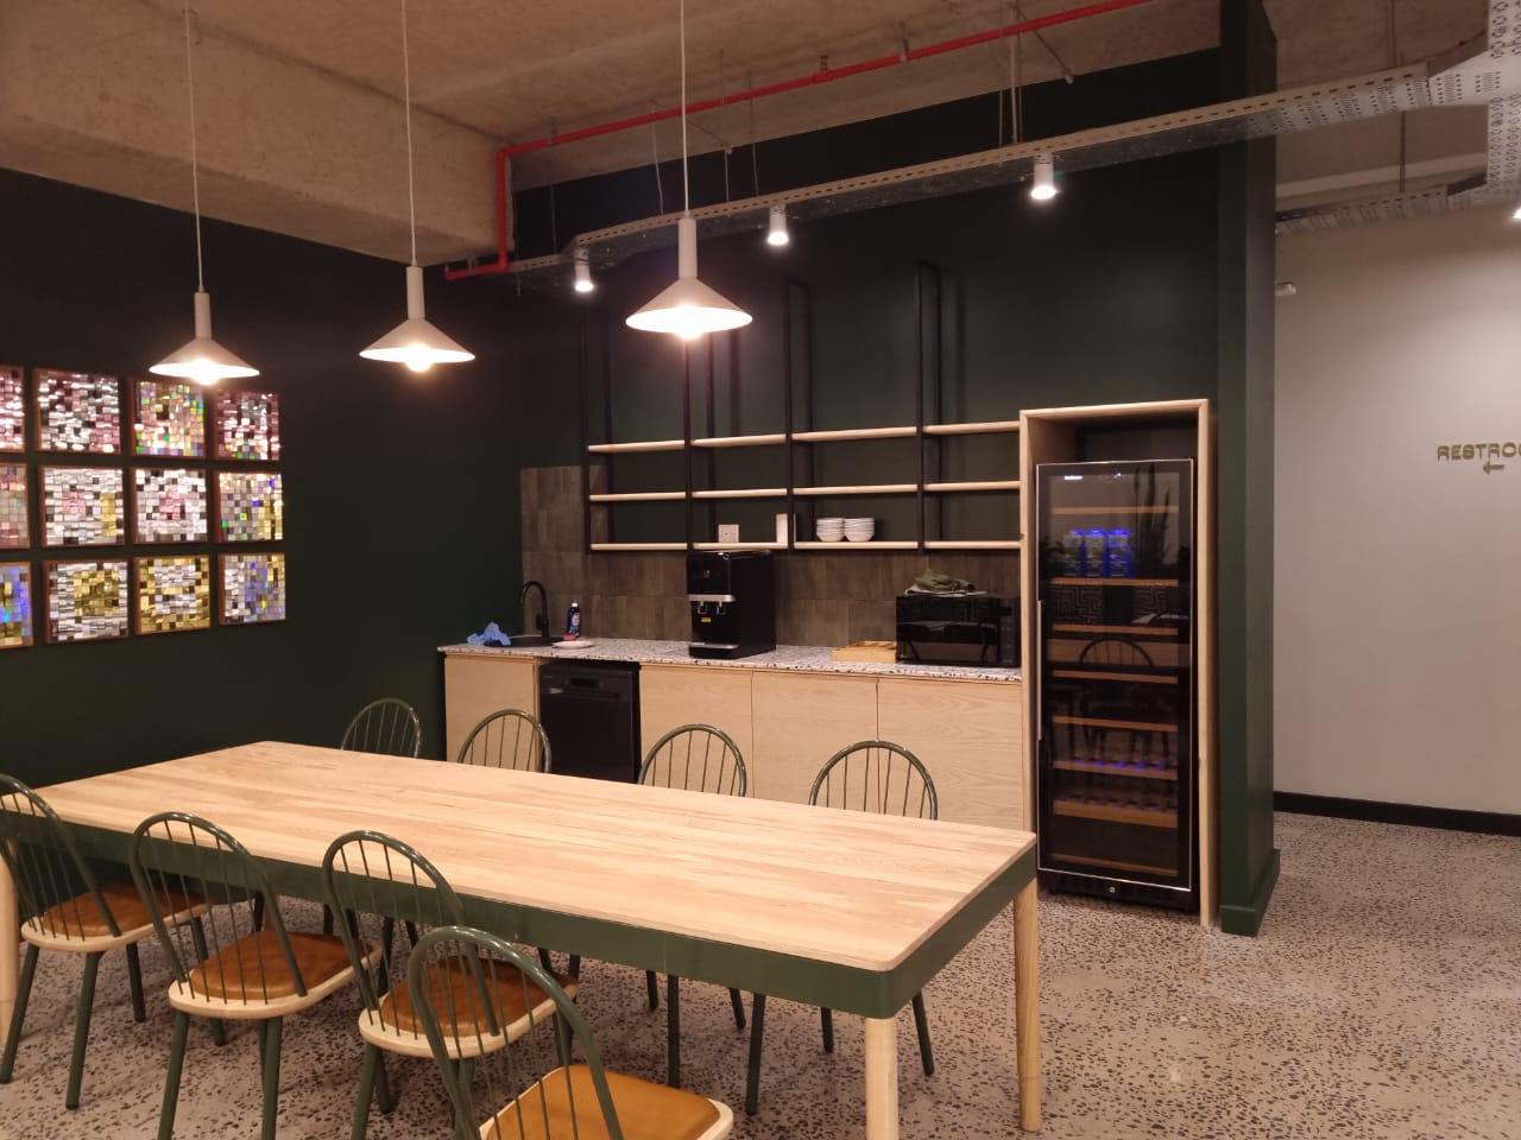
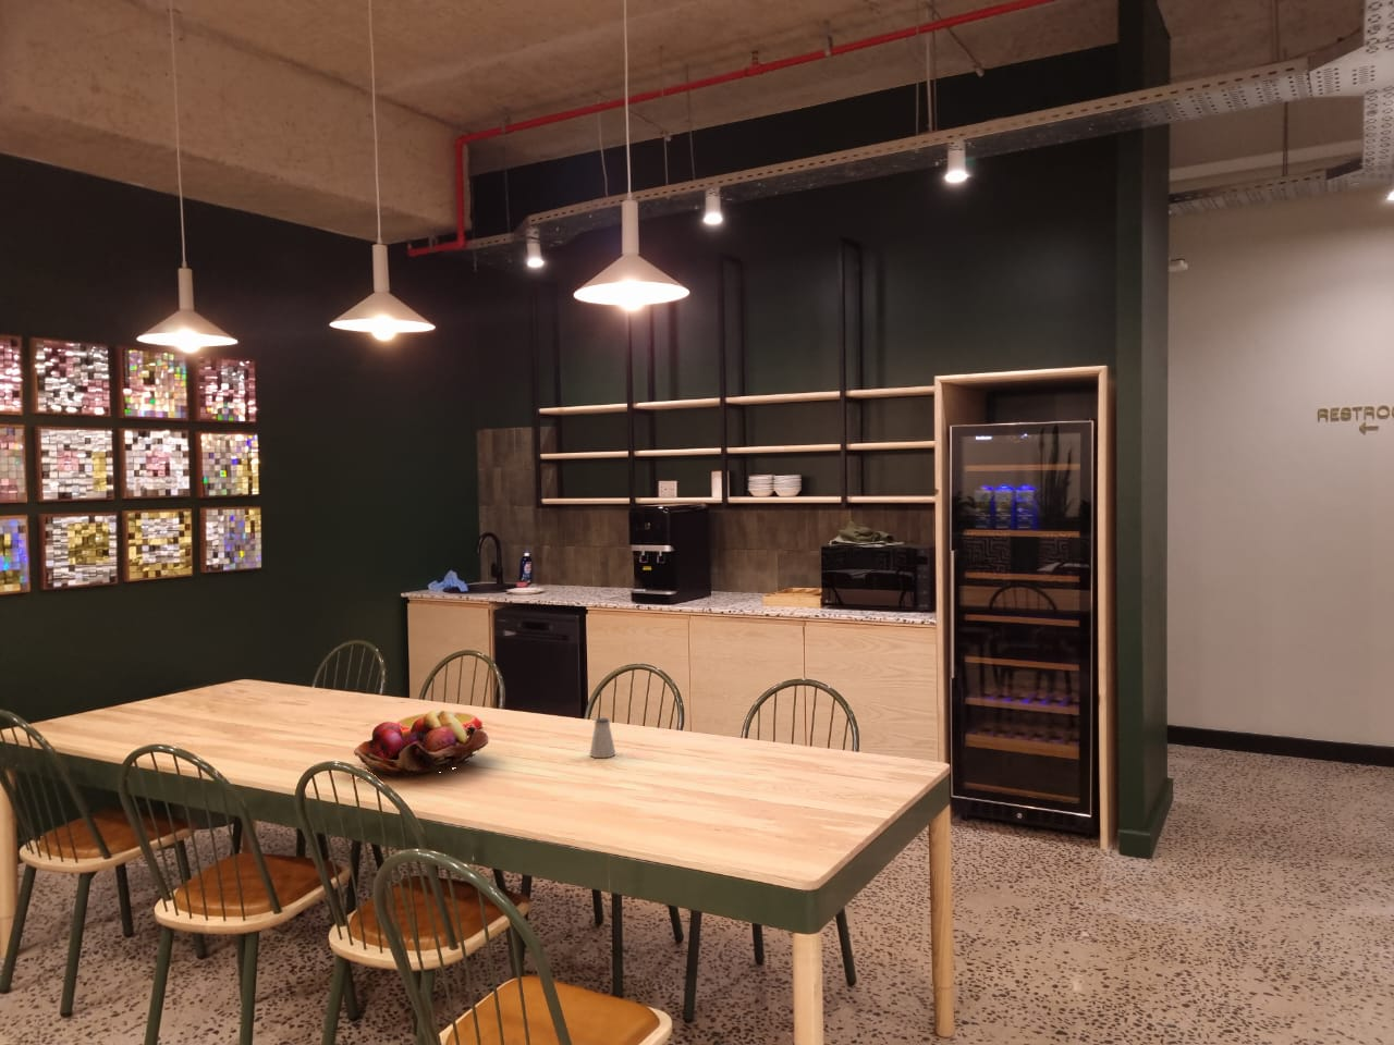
+ fruit basket (425, 740)
+ saltshaker (603, 735)
+ plate (425, 715)
